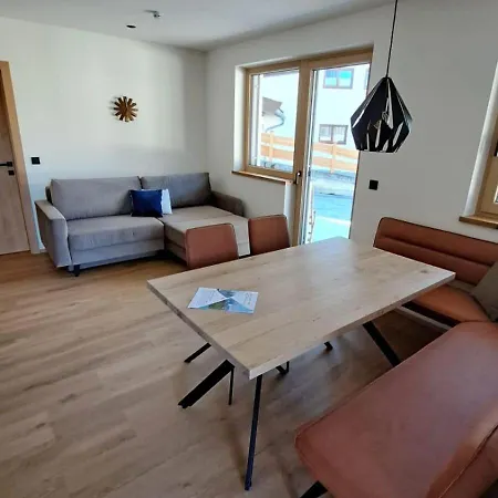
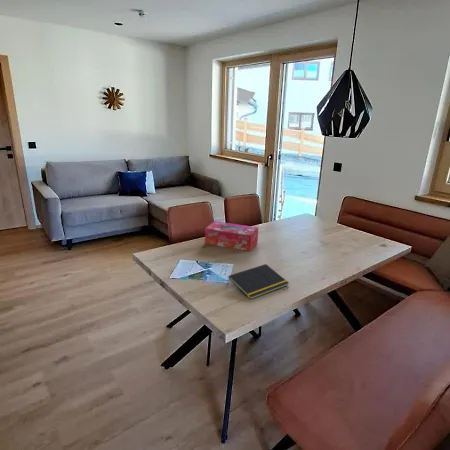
+ tissue box (231, 235)
+ notepad (258, 280)
